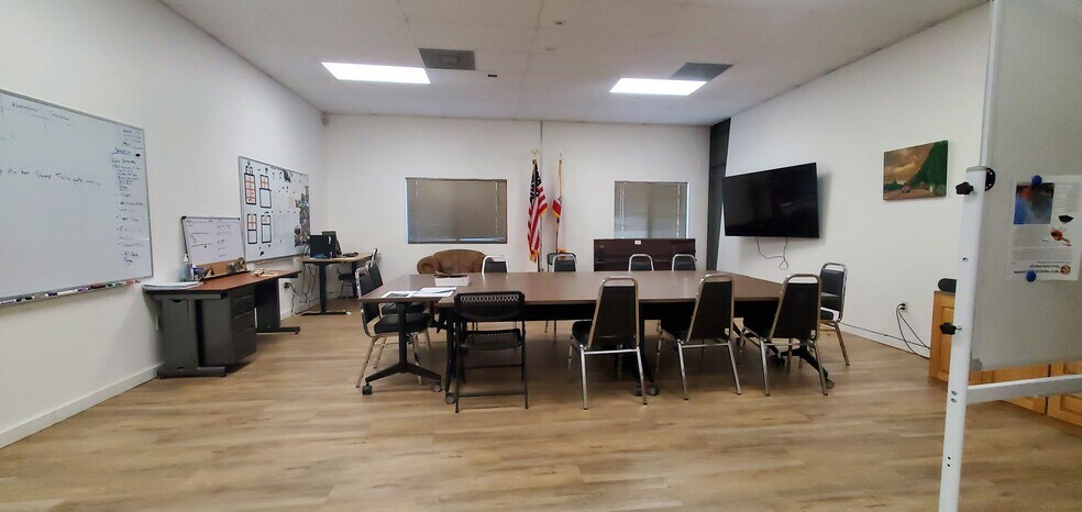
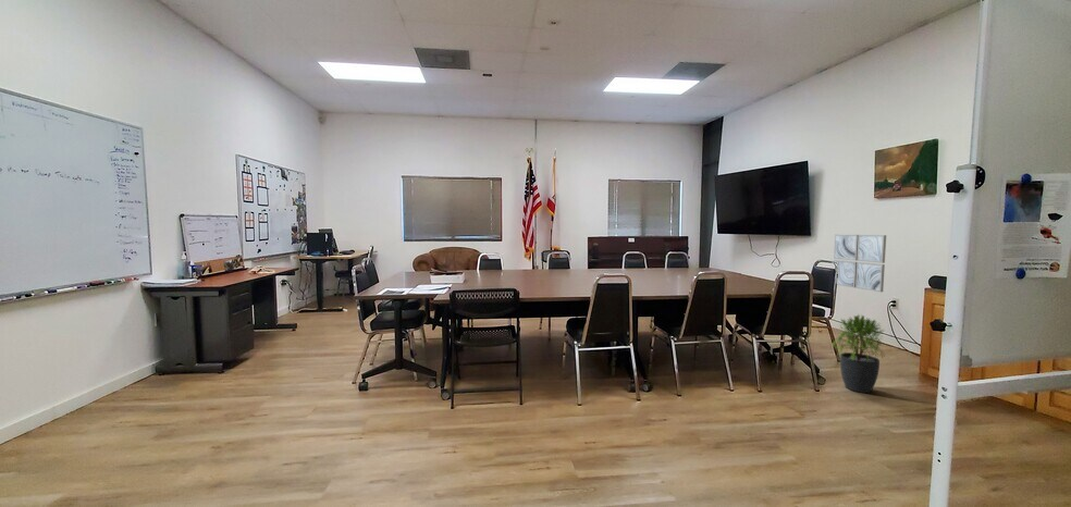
+ potted plant (857, 350)
+ wall art (857, 260)
